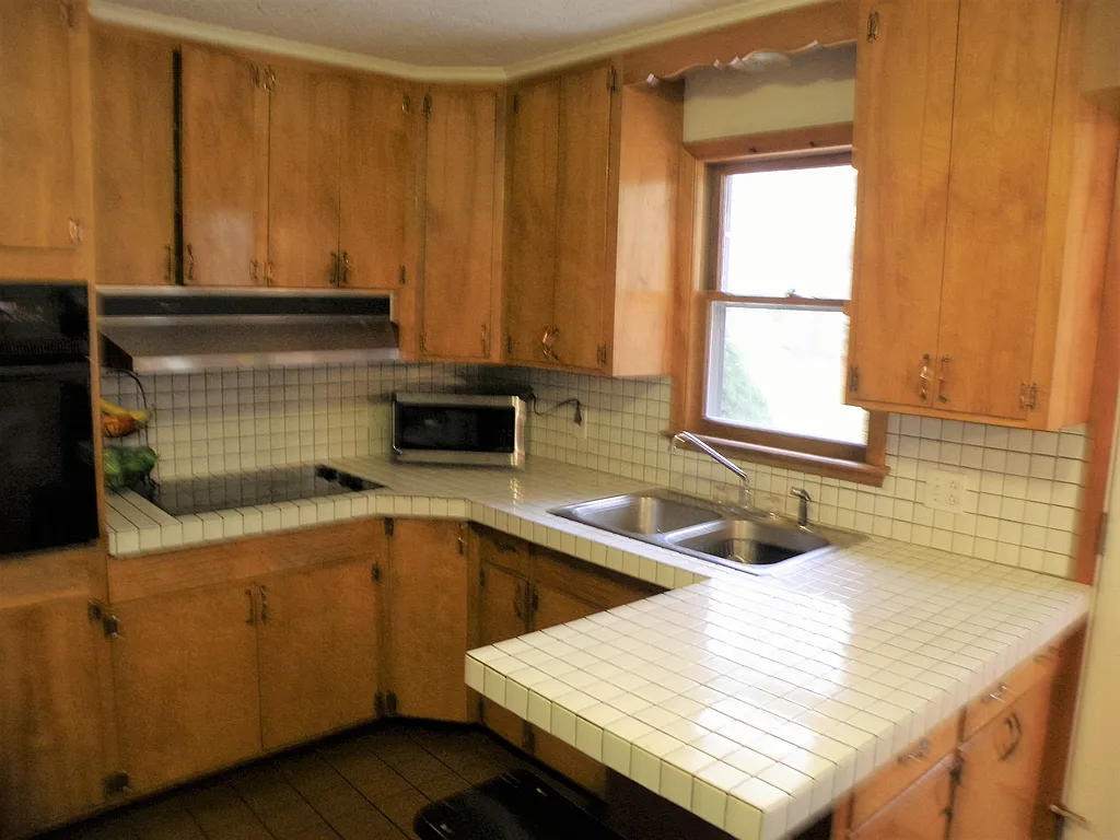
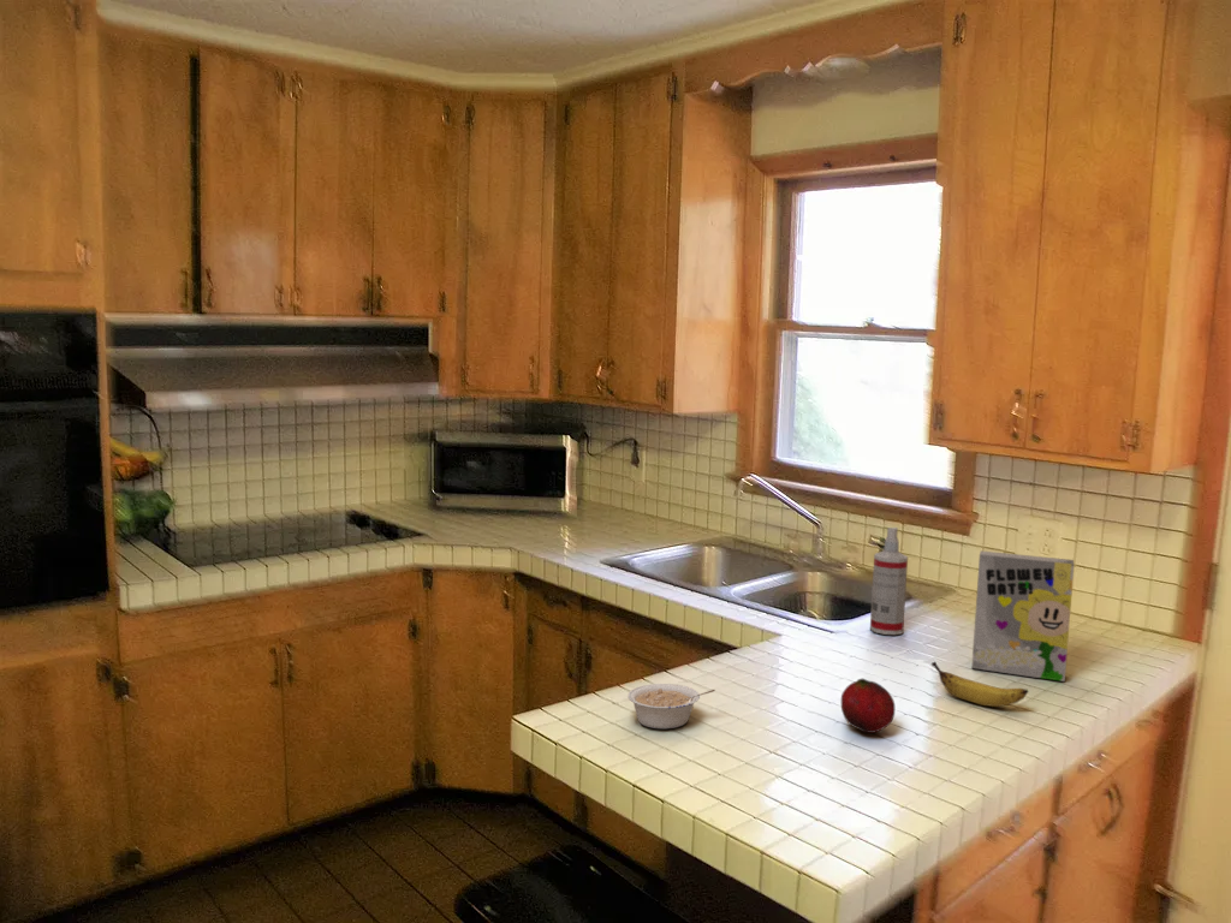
+ legume (665, 704)
+ spray bottle (890, 579)
+ banana (977, 686)
+ fruit (867, 703)
+ cereal box (1022, 614)
